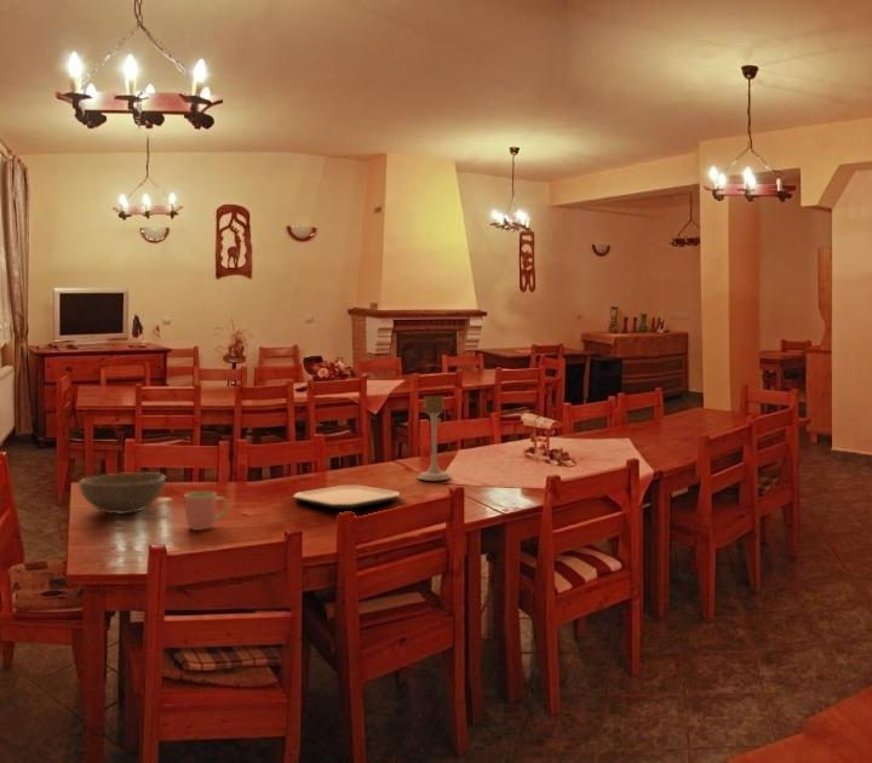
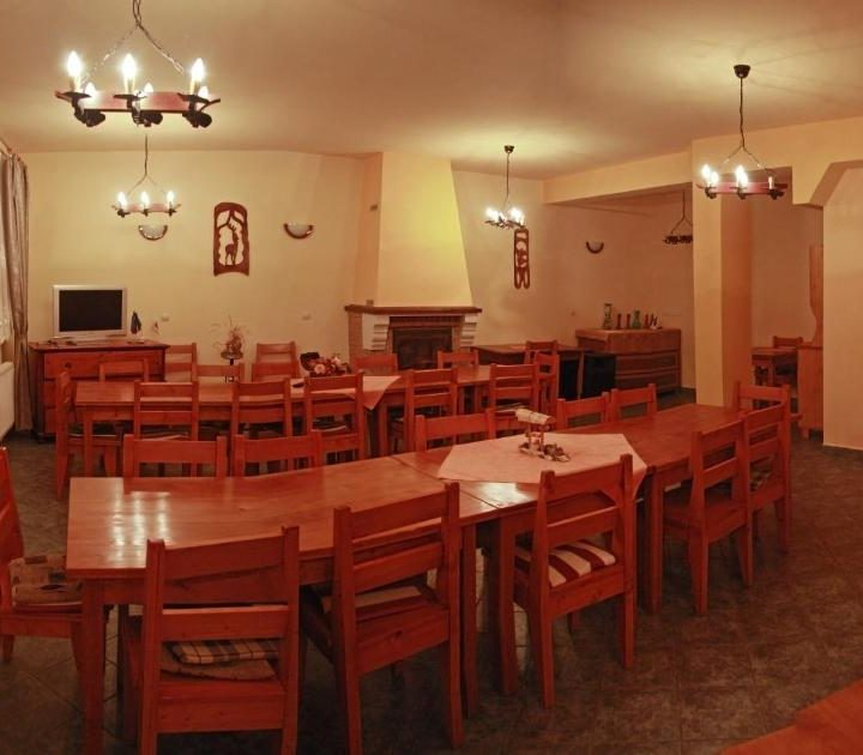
- plate (346, 497)
- cup (206, 510)
- candle holder (434, 436)
- bowl (124, 494)
